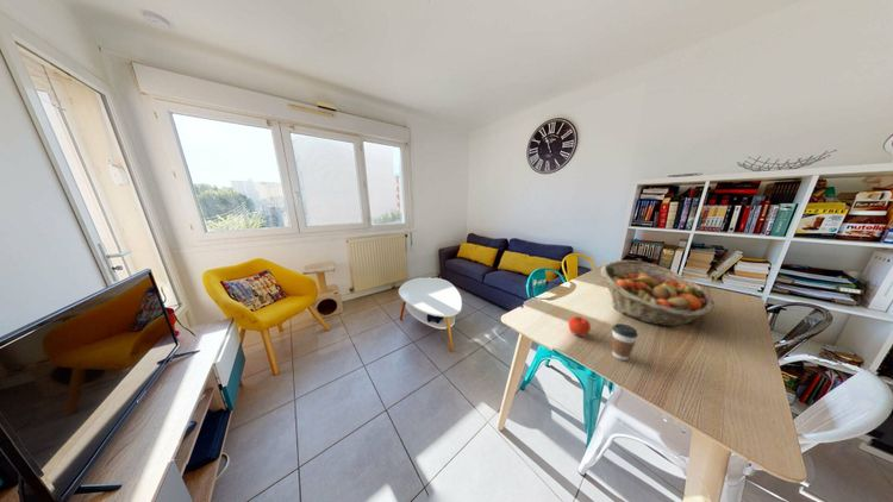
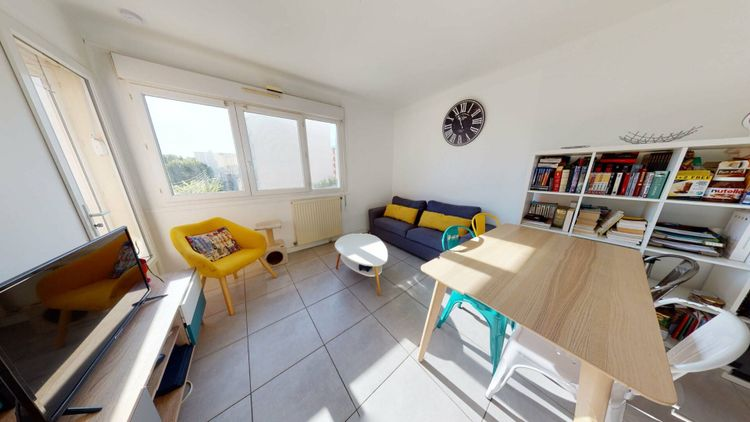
- coffee cup (622, 341)
- fruit basket (650, 289)
- apple (579, 325)
